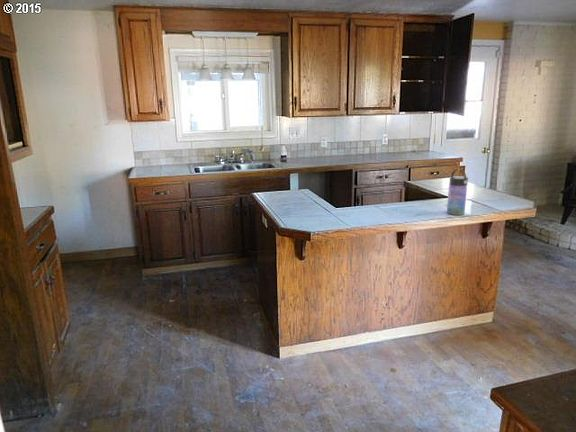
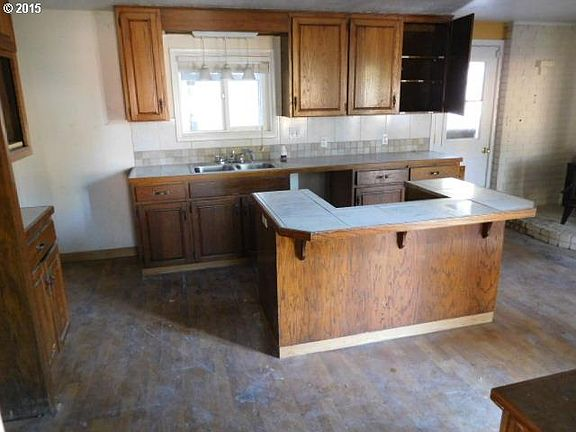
- water bottle (457, 191)
